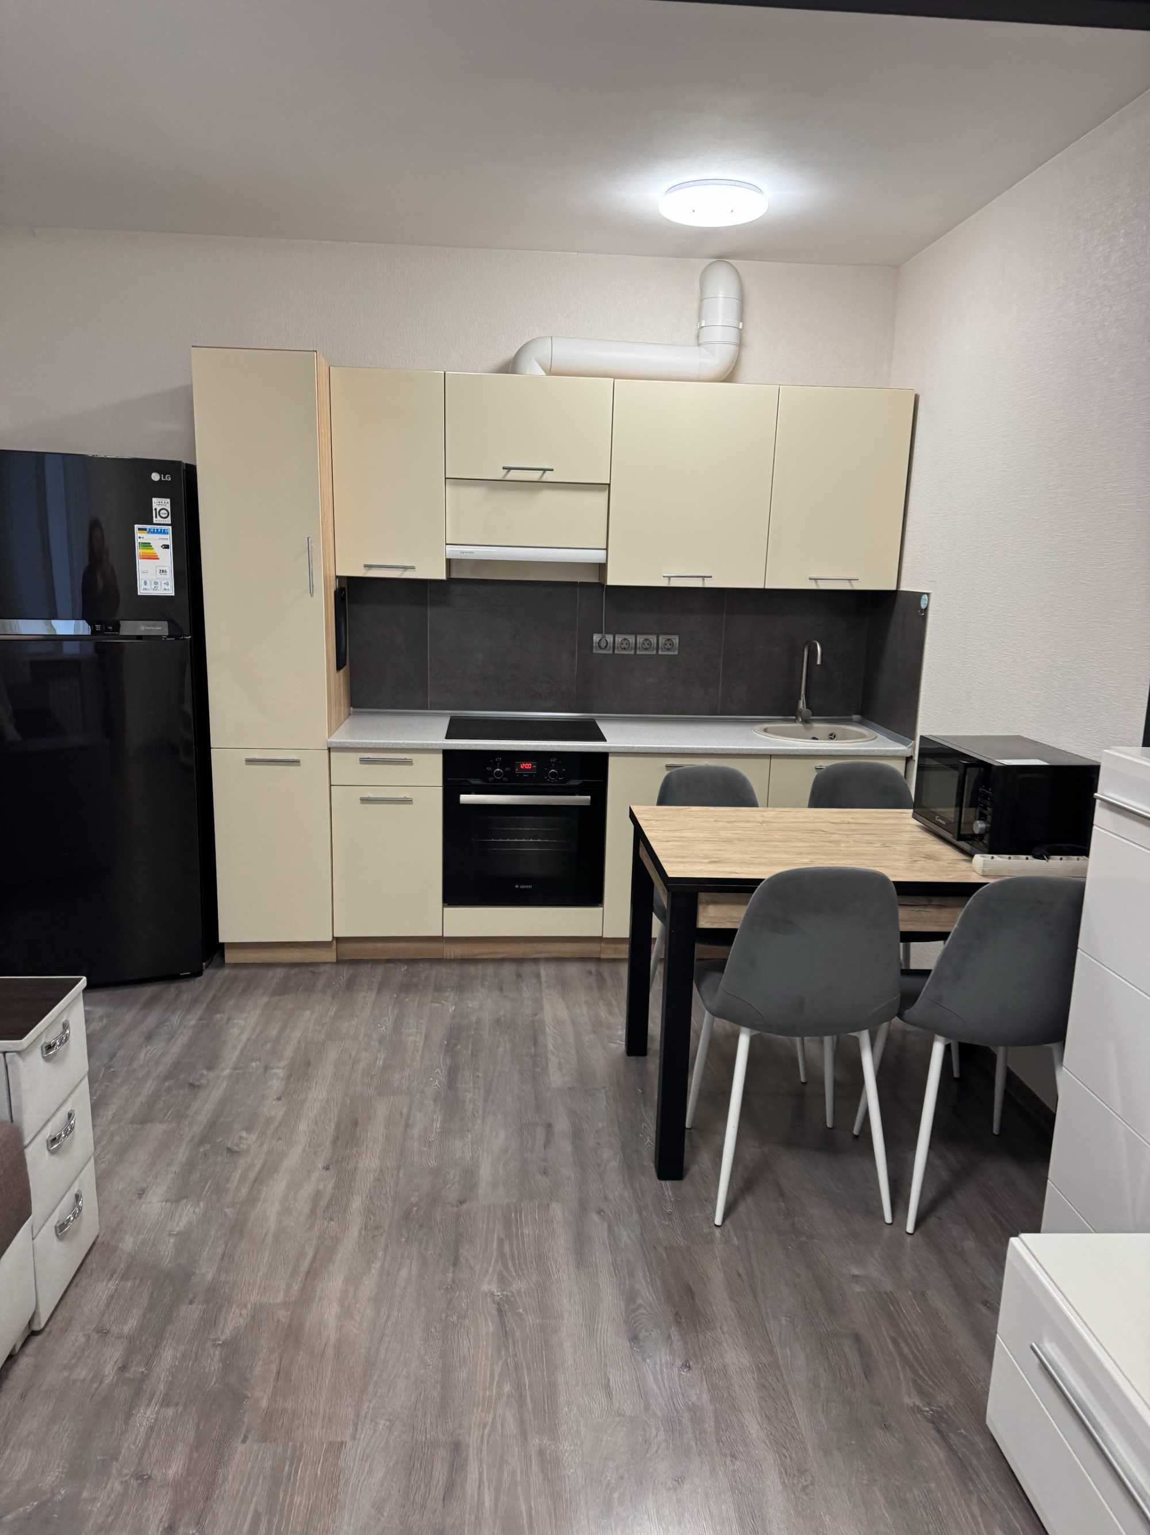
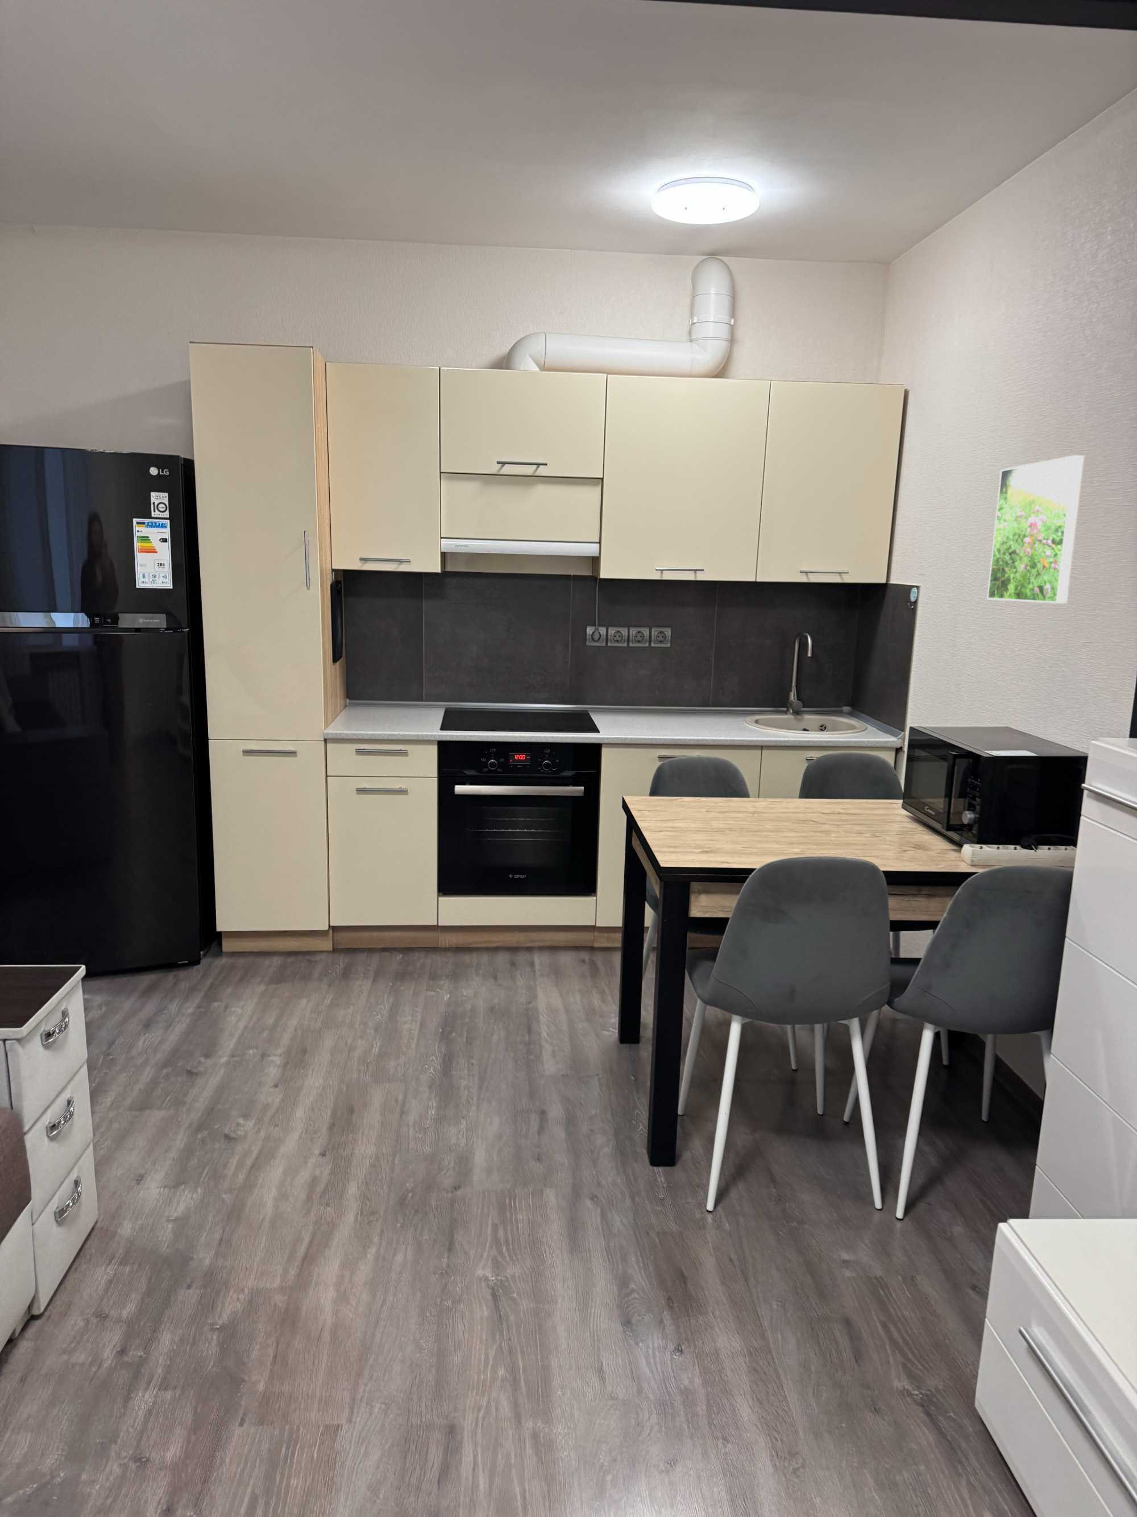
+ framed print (1032, 533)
